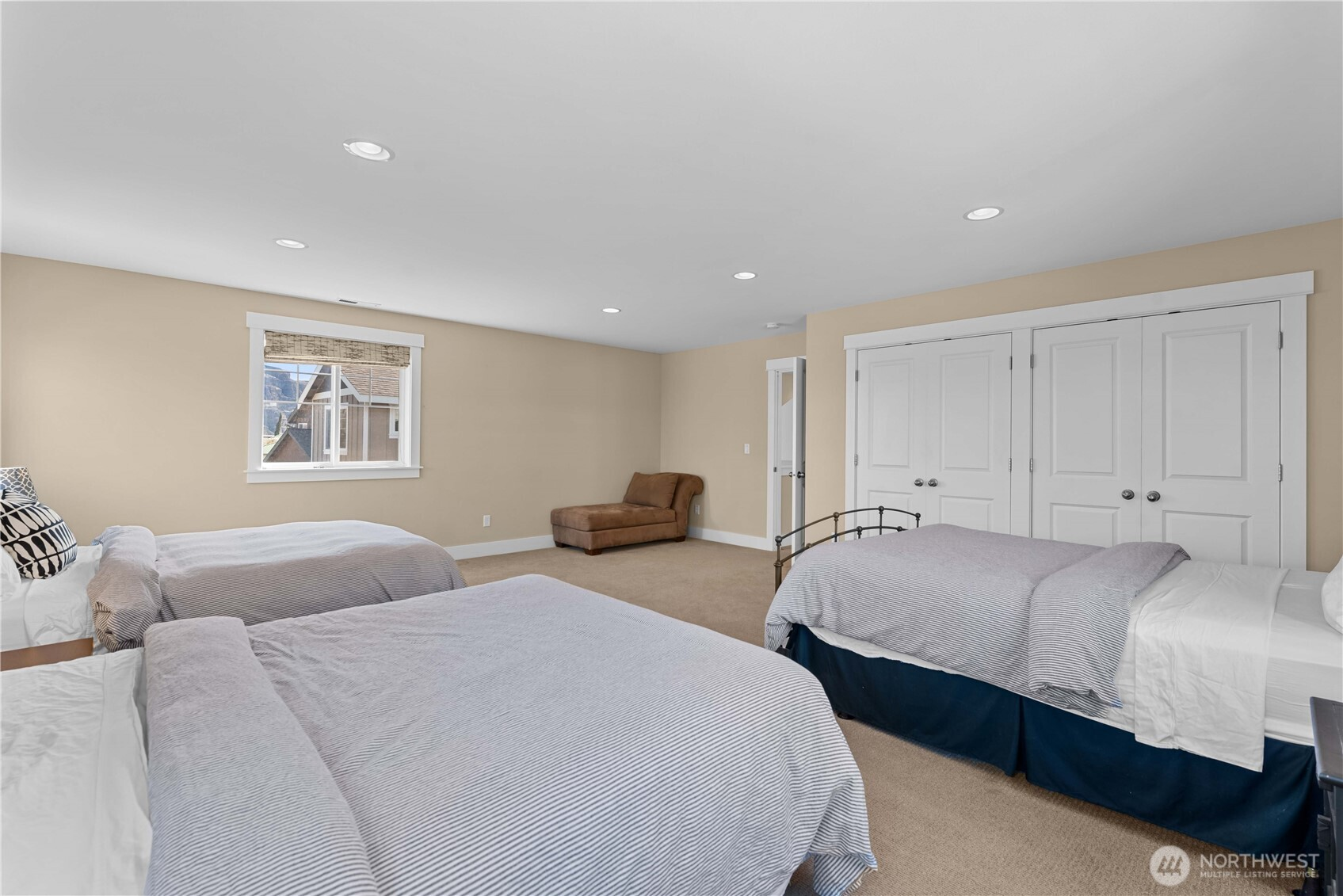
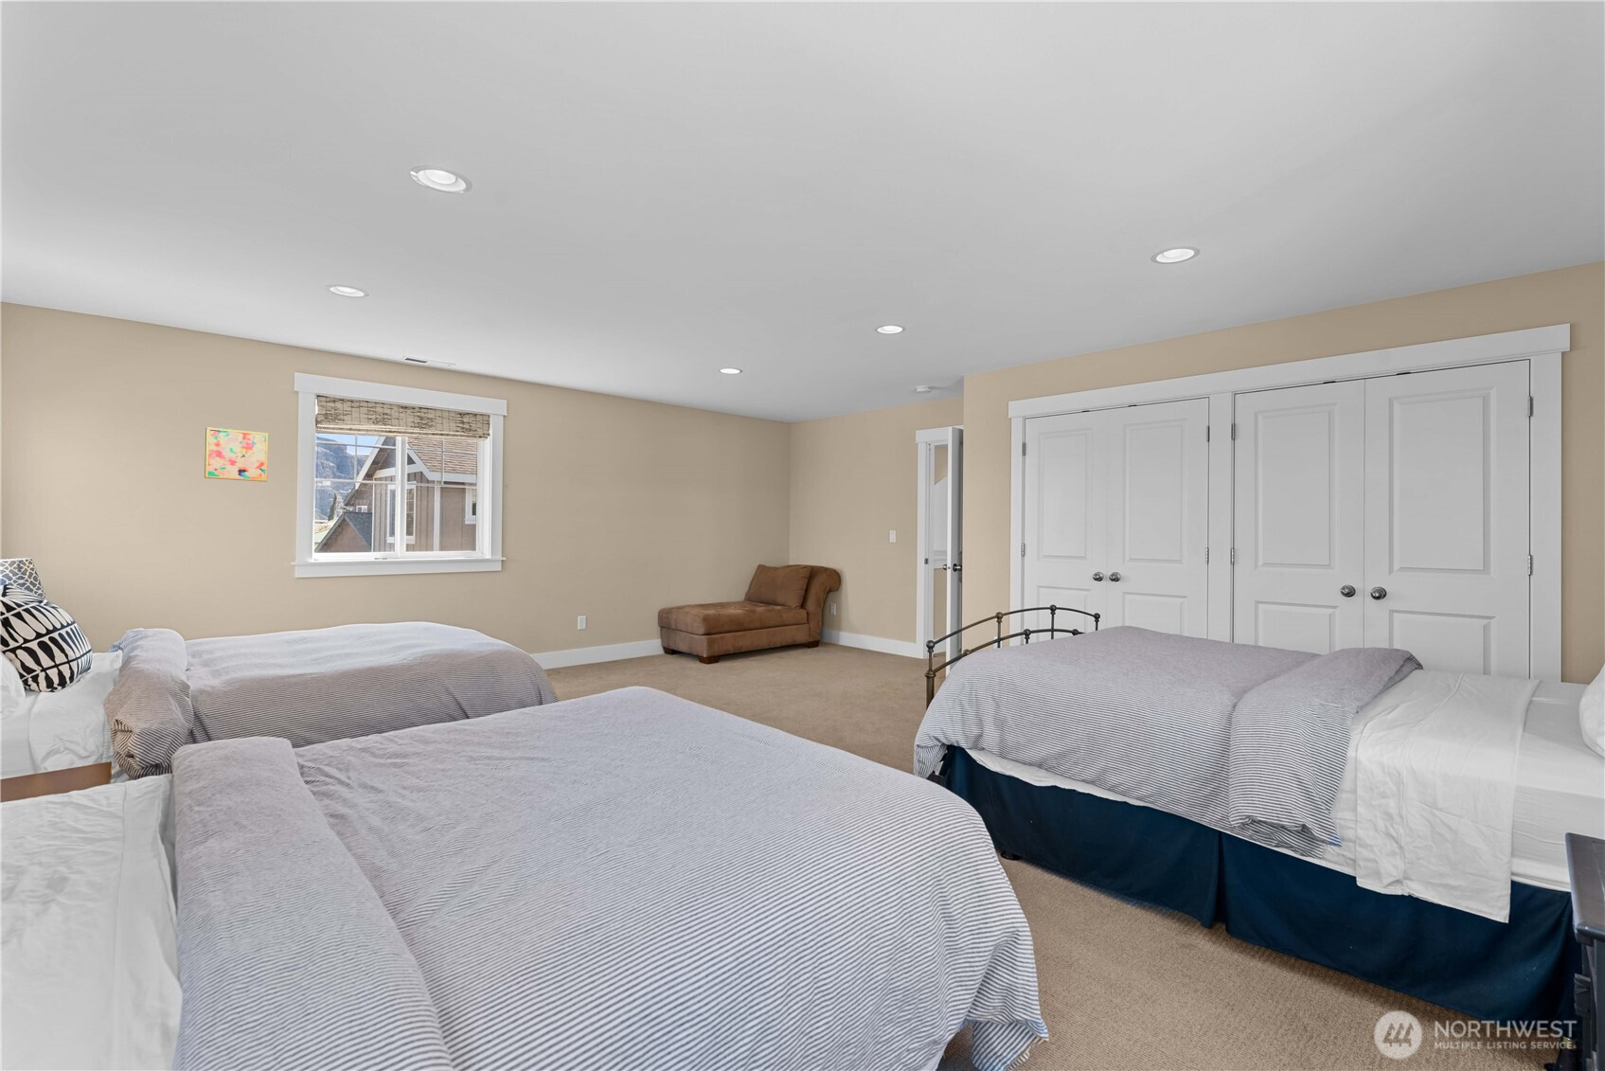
+ wall art (237, 454)
